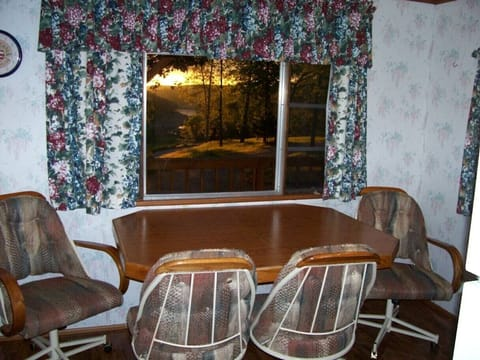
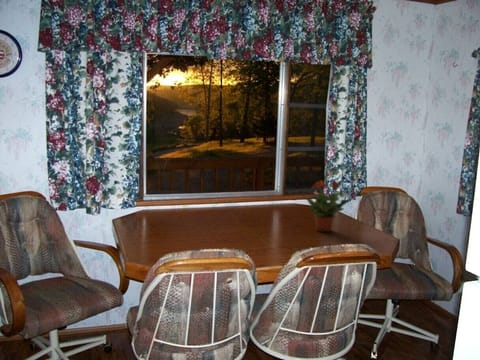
+ potted plant (326, 205)
